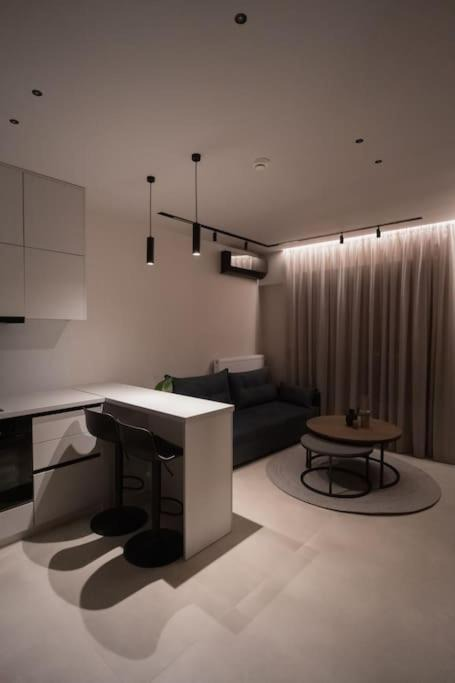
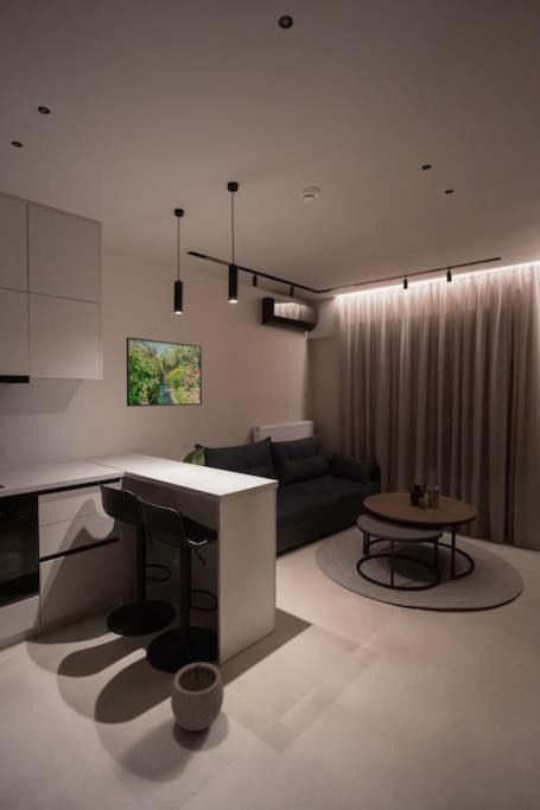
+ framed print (166, 374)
+ plant pot (197, 689)
